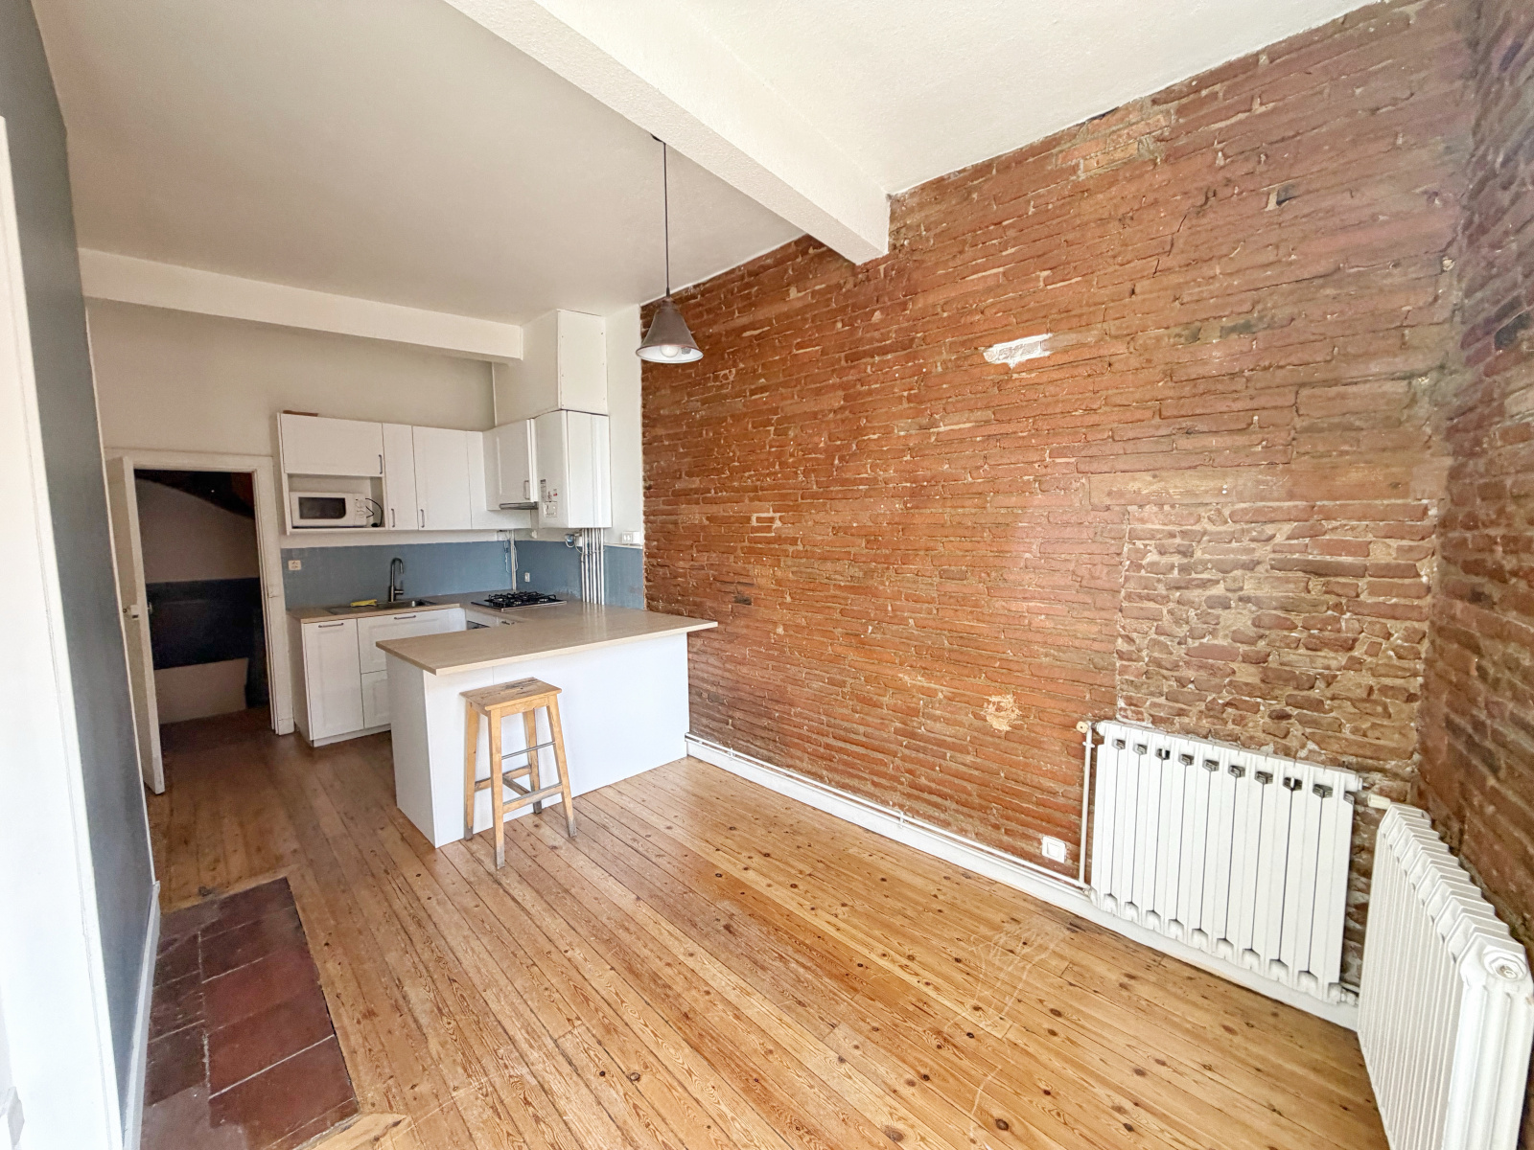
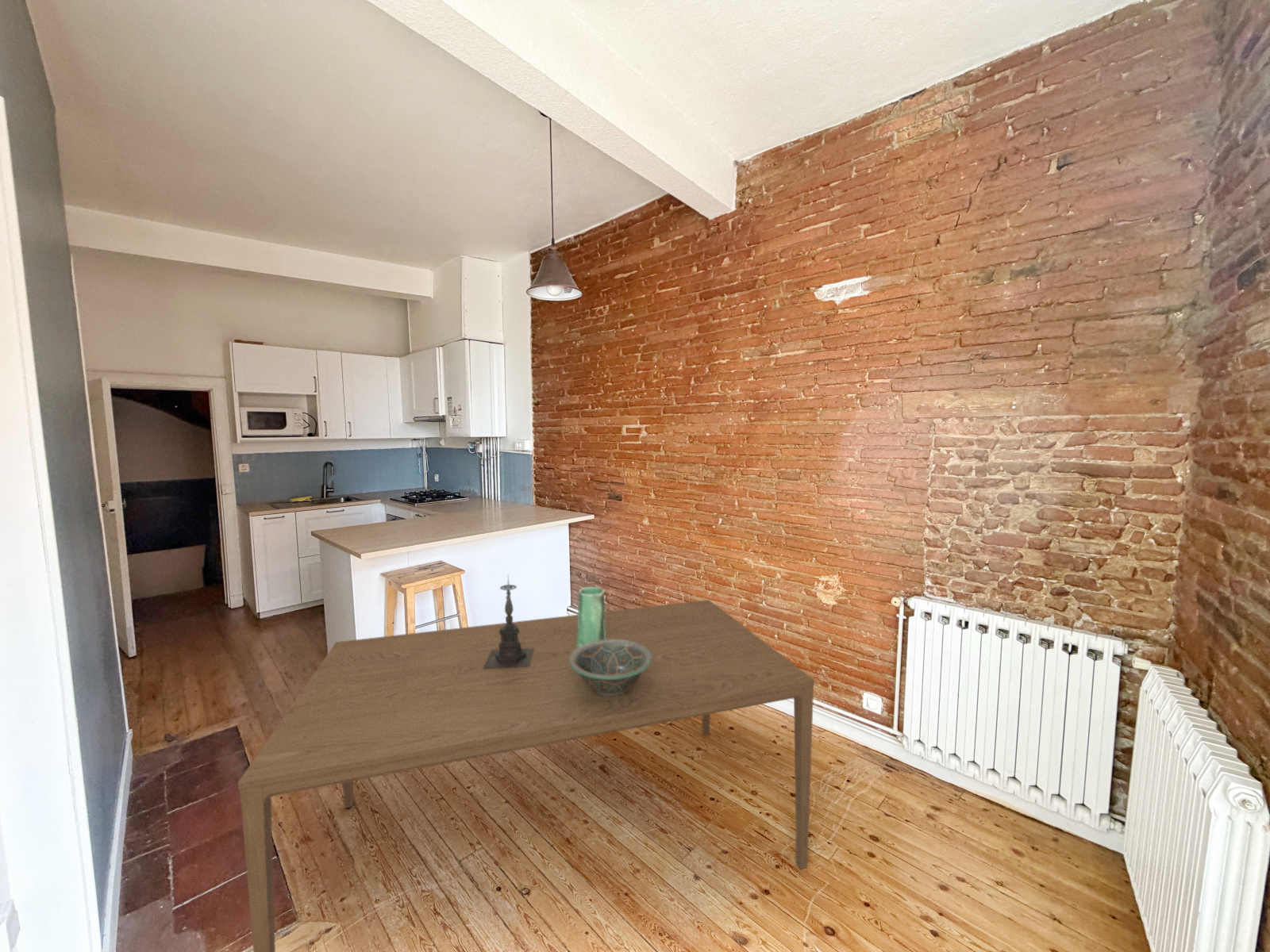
+ dining table (555, 743)
+ vase (591, 618)
+ candle holder (508, 616)
+ decorative bowl (610, 671)
